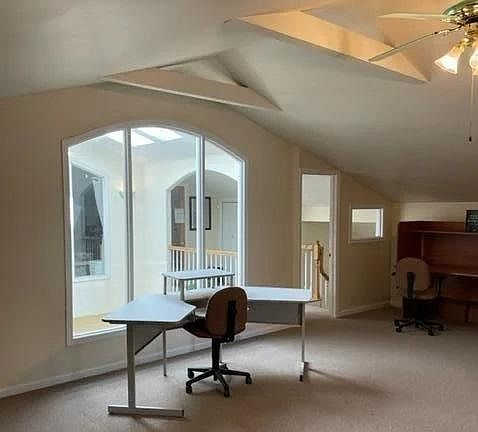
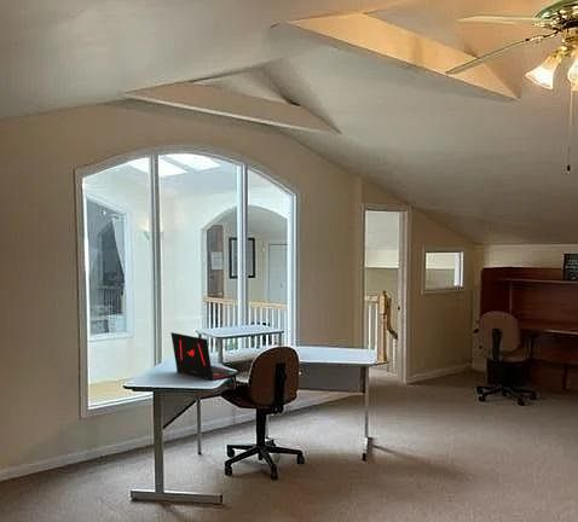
+ laptop (206, 353)
